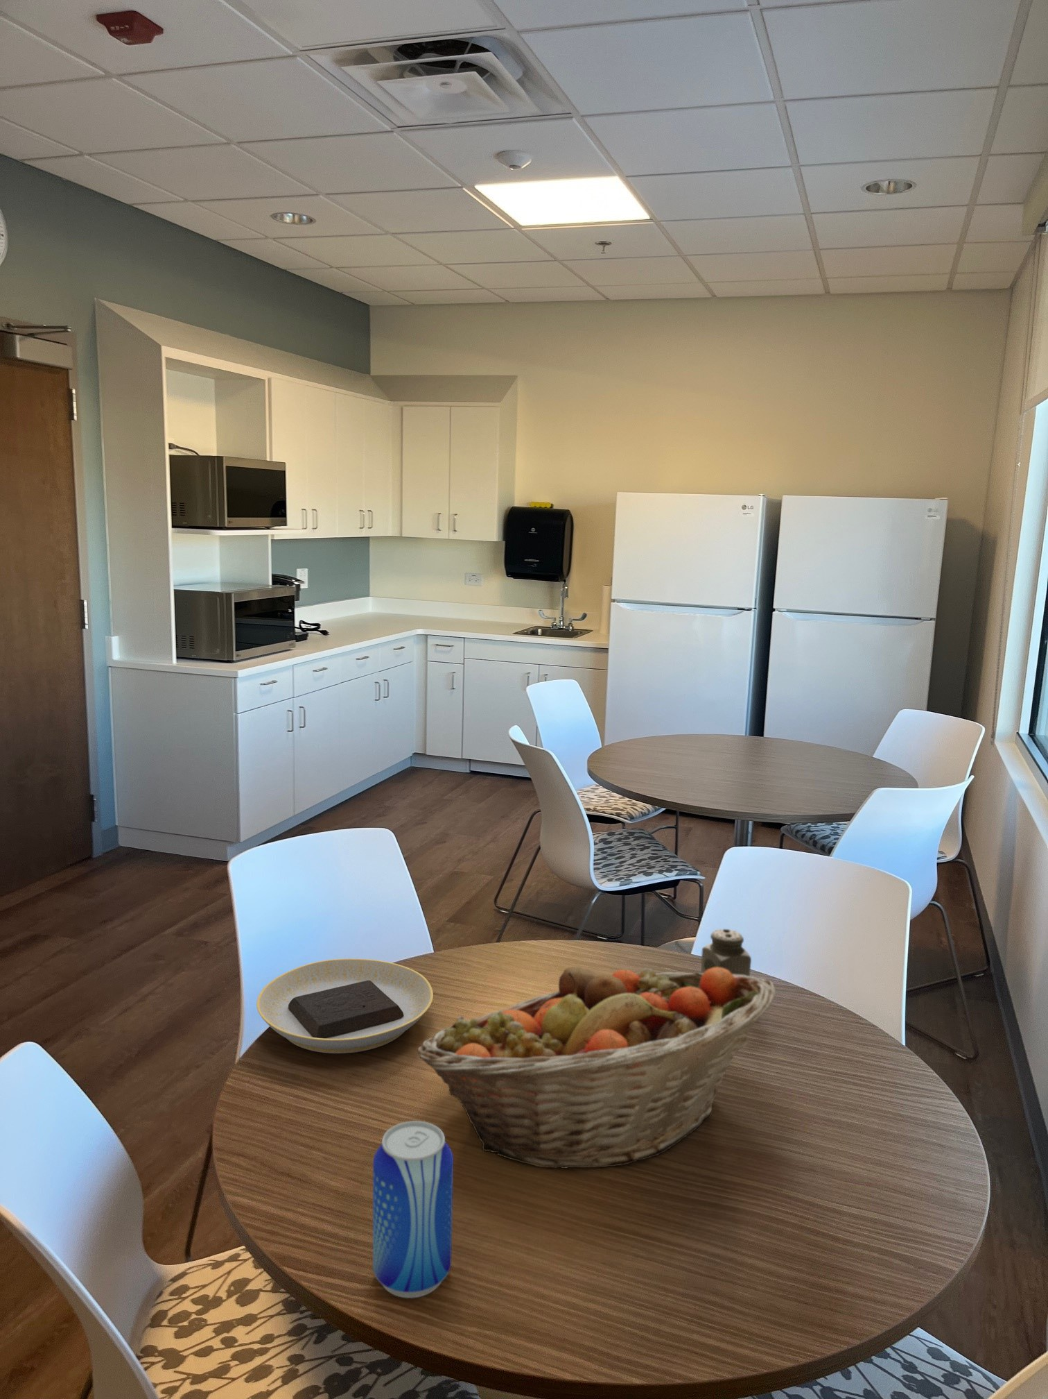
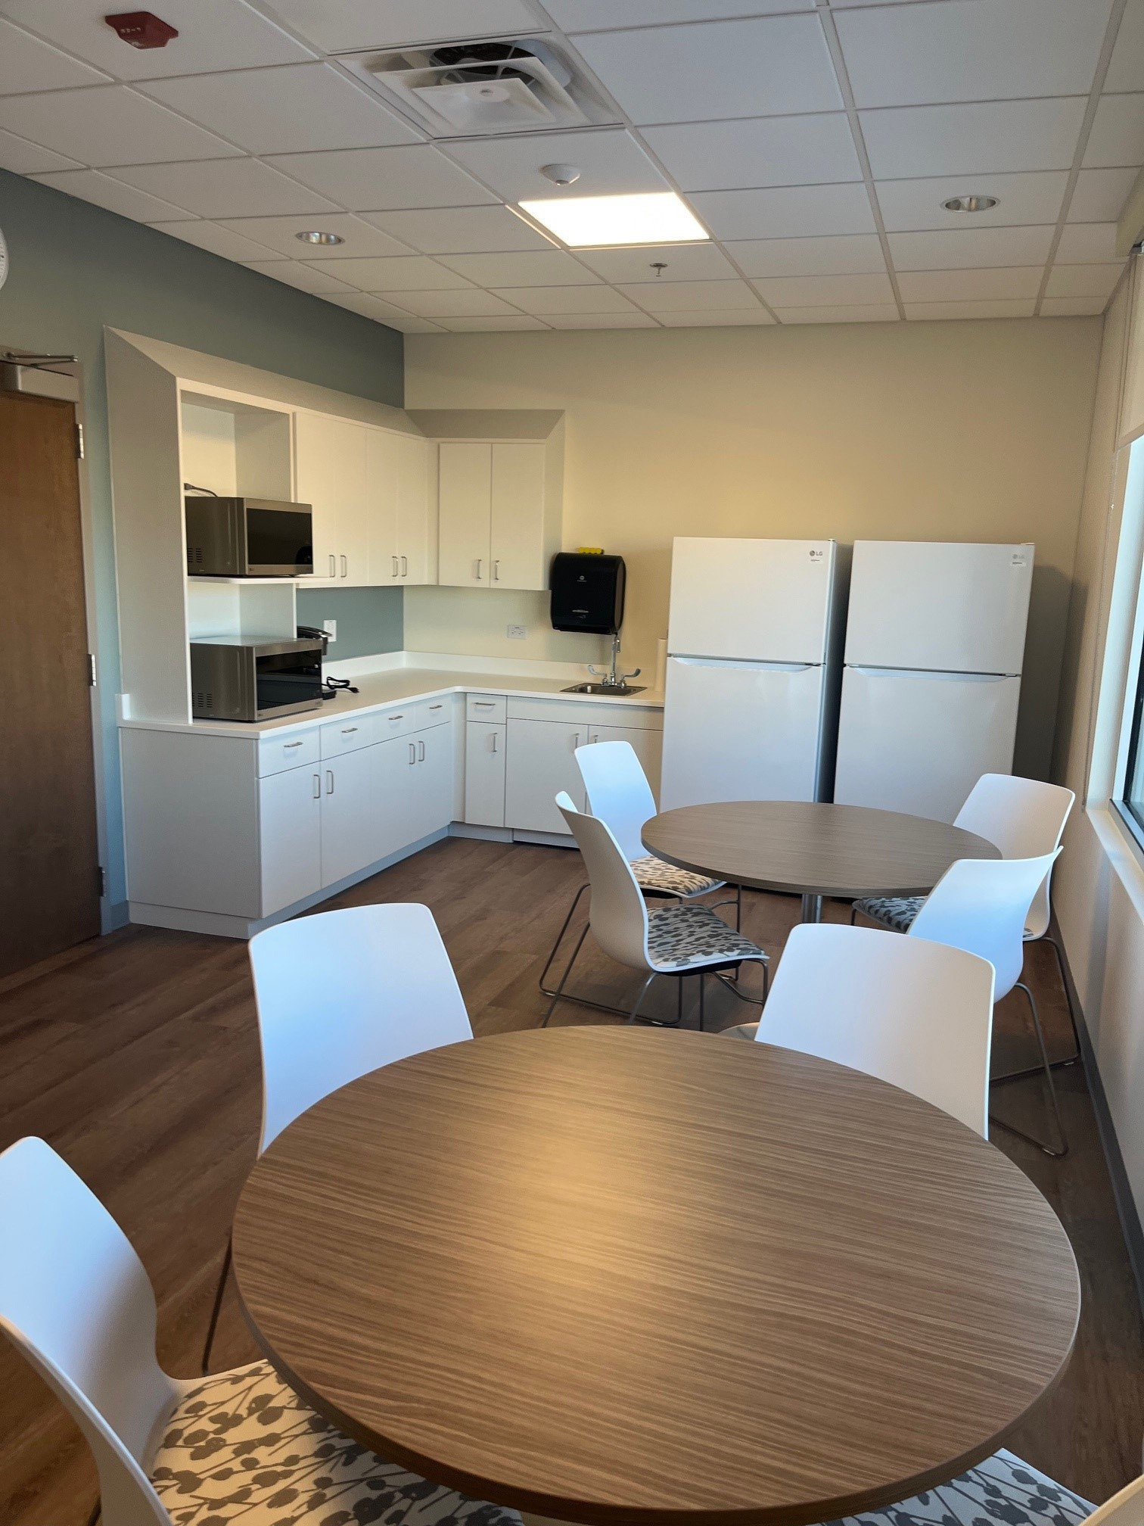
- plate (346, 1008)
- salt shaker (725, 965)
- beer can (413, 1207)
- fruit basket (600, 1043)
